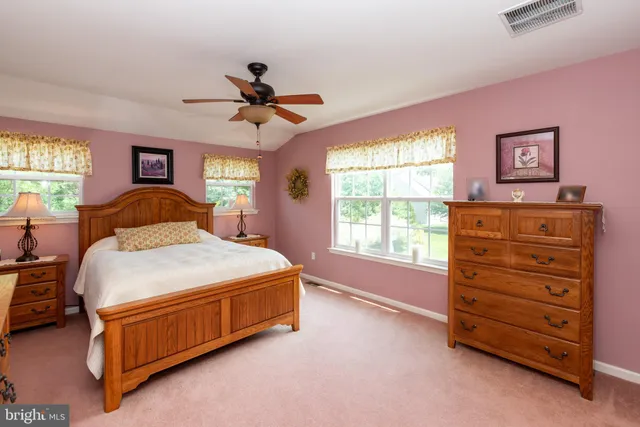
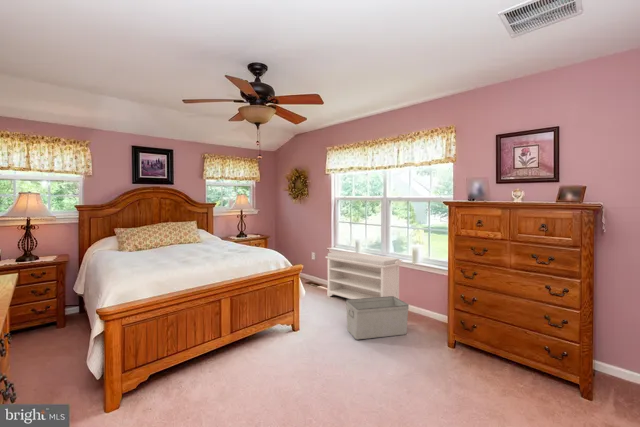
+ storage bin (376, 317)
+ bench (361, 278)
